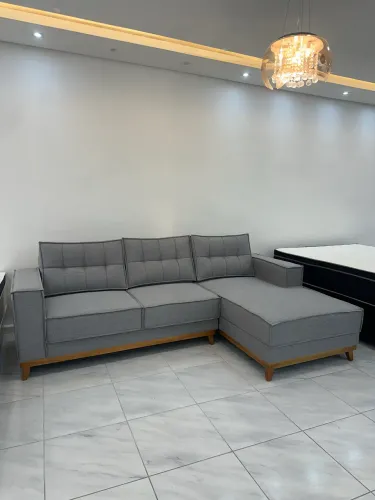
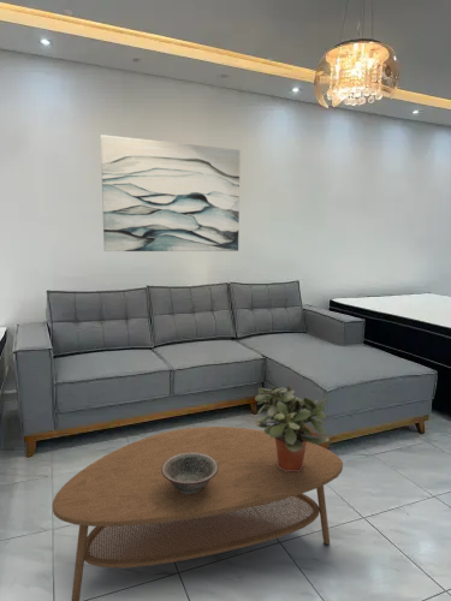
+ decorative bowl (190, 476)
+ coffee table (202, 500)
+ potted plant (292, 427)
+ wall art (174, 197)
